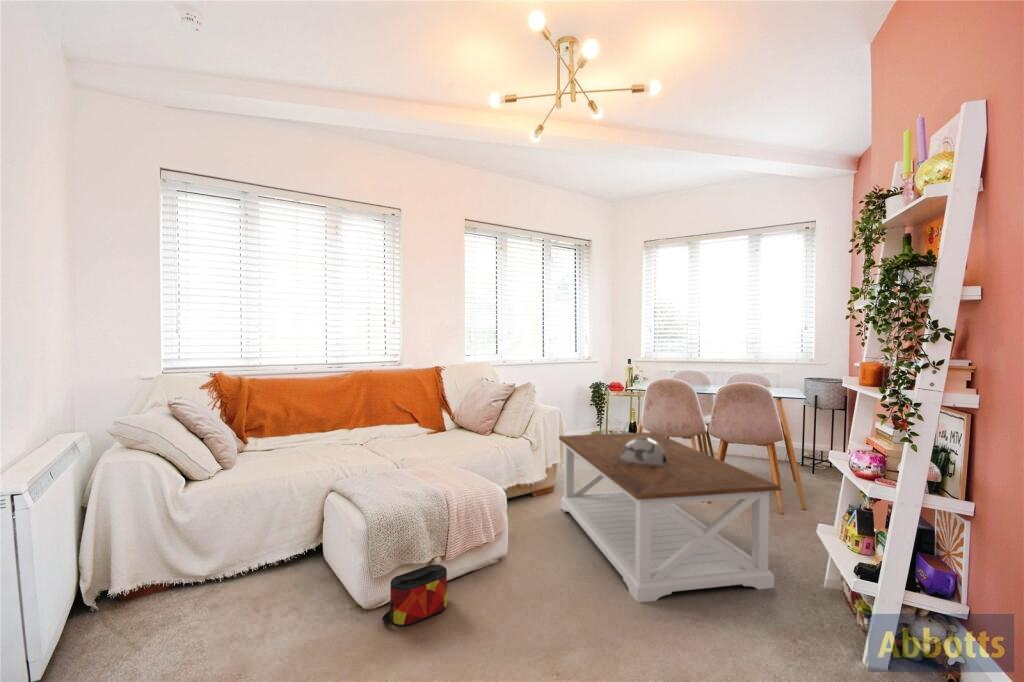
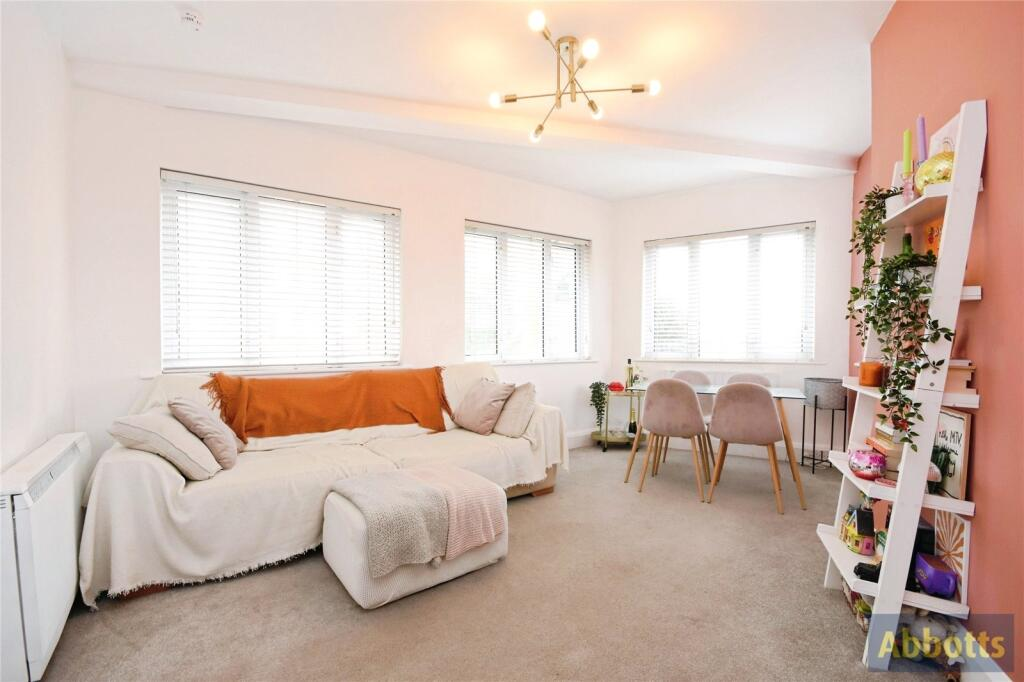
- decorative bowl (643, 448)
- bag (417, 592)
- coffee table (647, 498)
